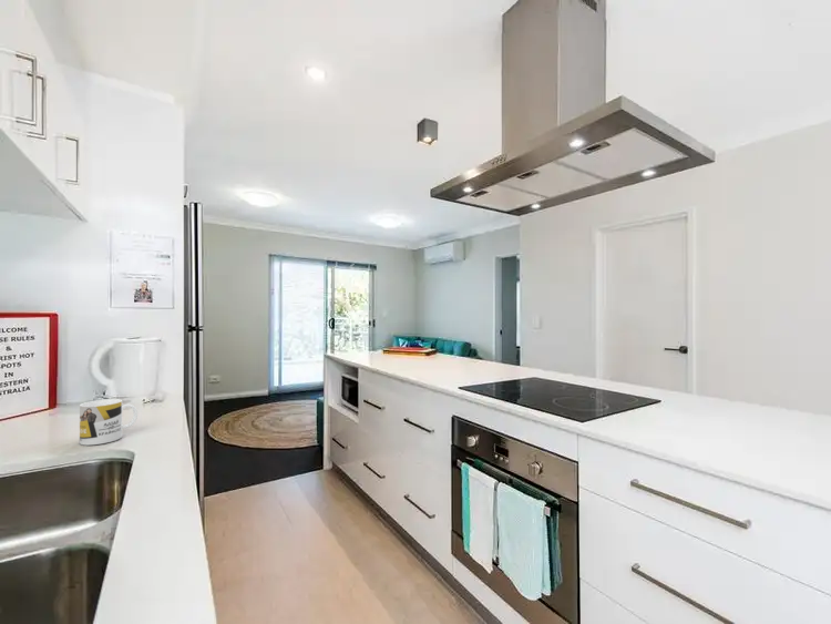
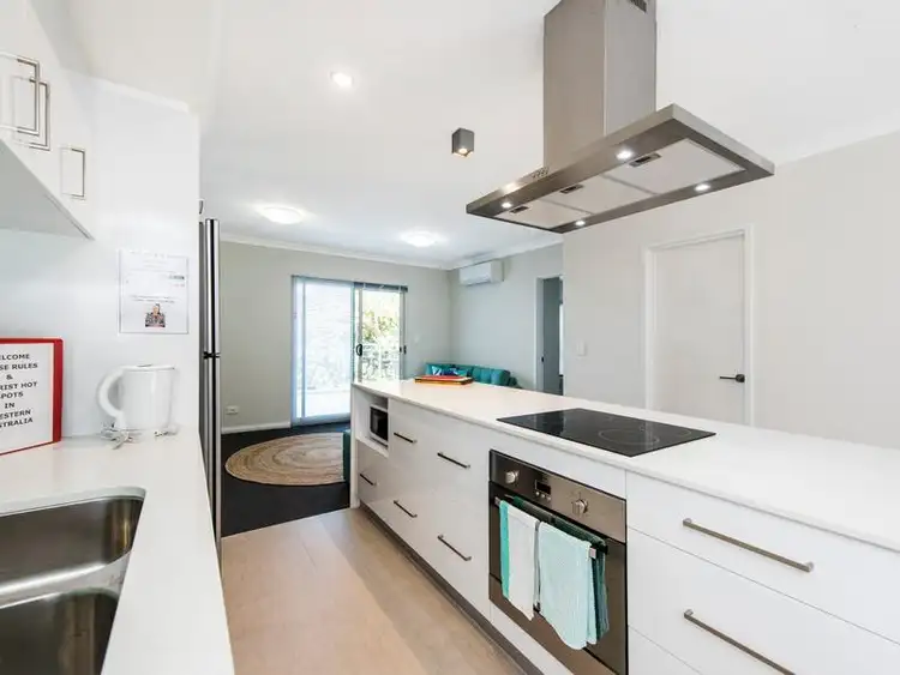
- mug (110, 419)
